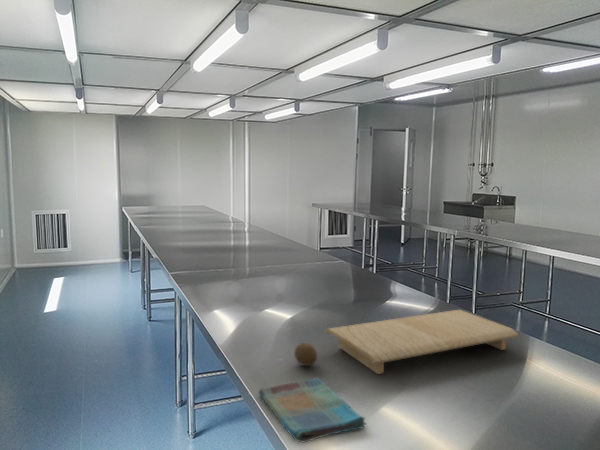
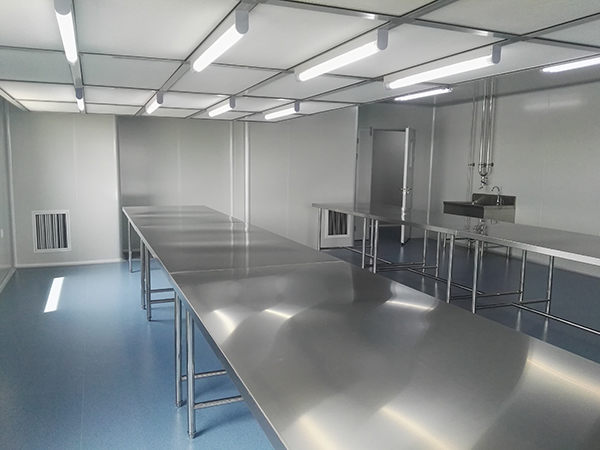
- dish towel (308, 405)
- fruit (305, 354)
- cutting board (420, 338)
